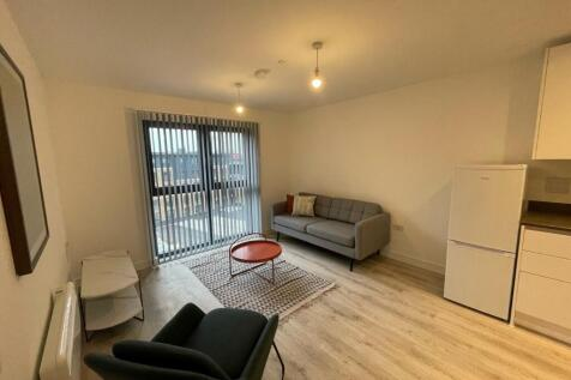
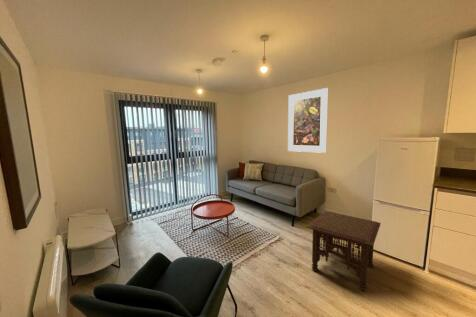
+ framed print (306, 122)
+ side table (343, 245)
